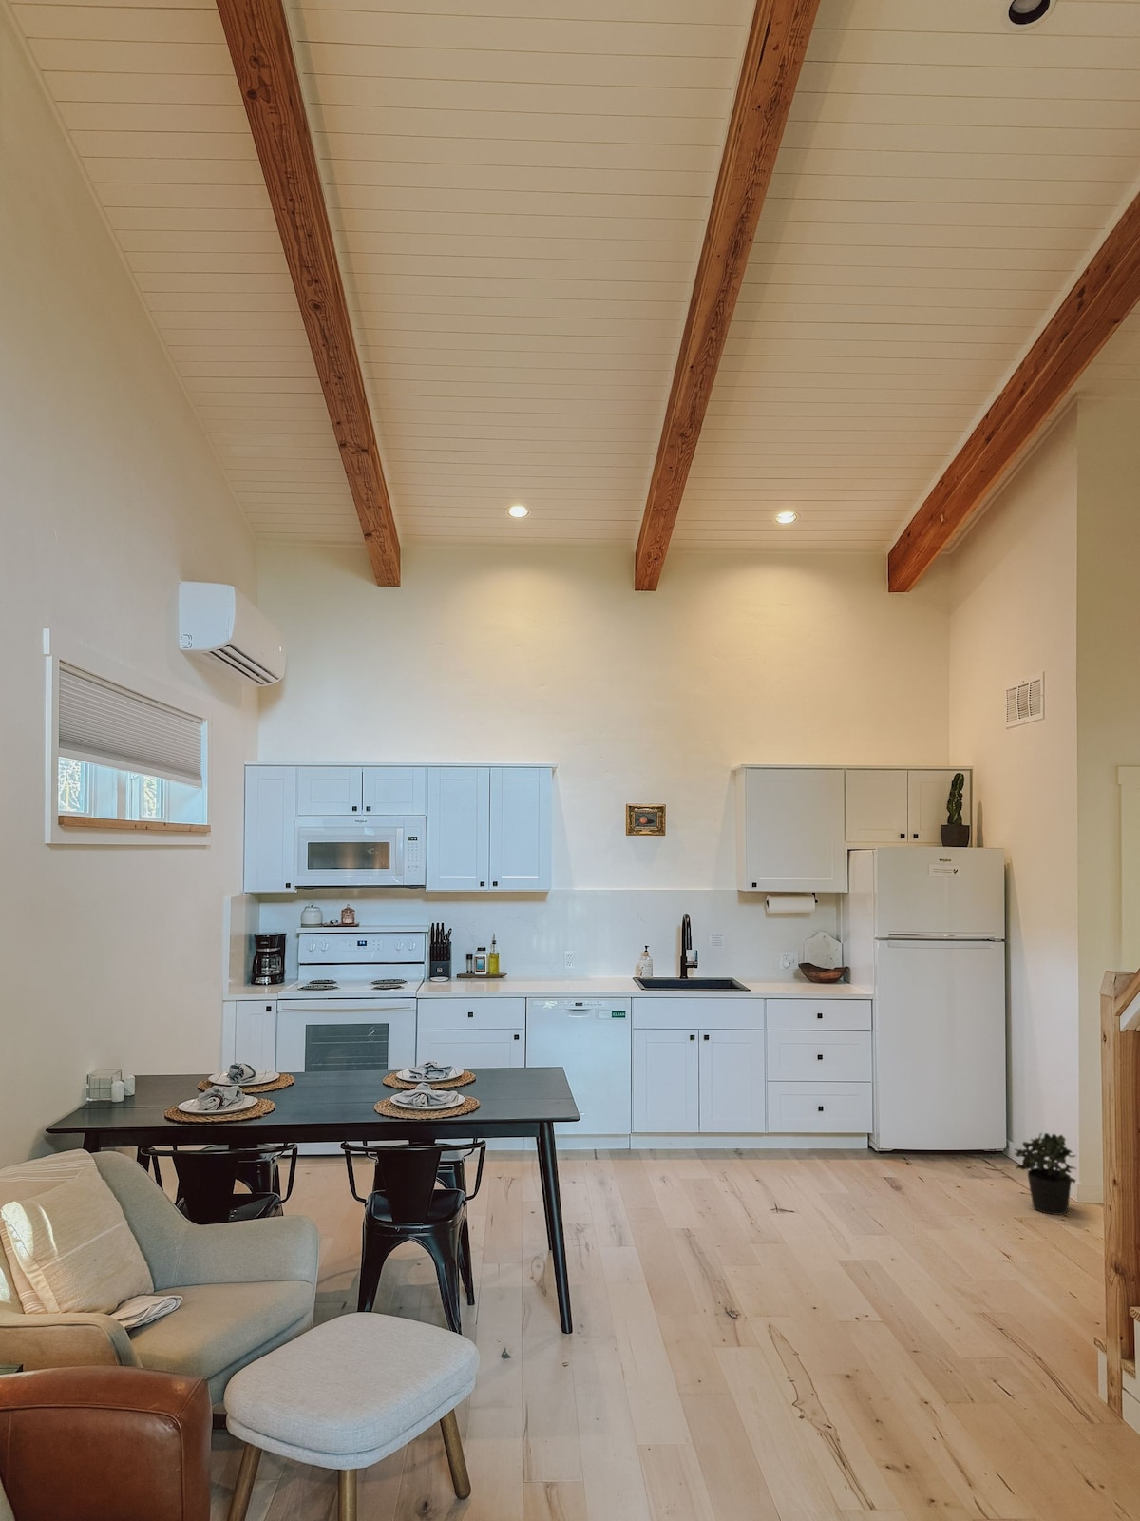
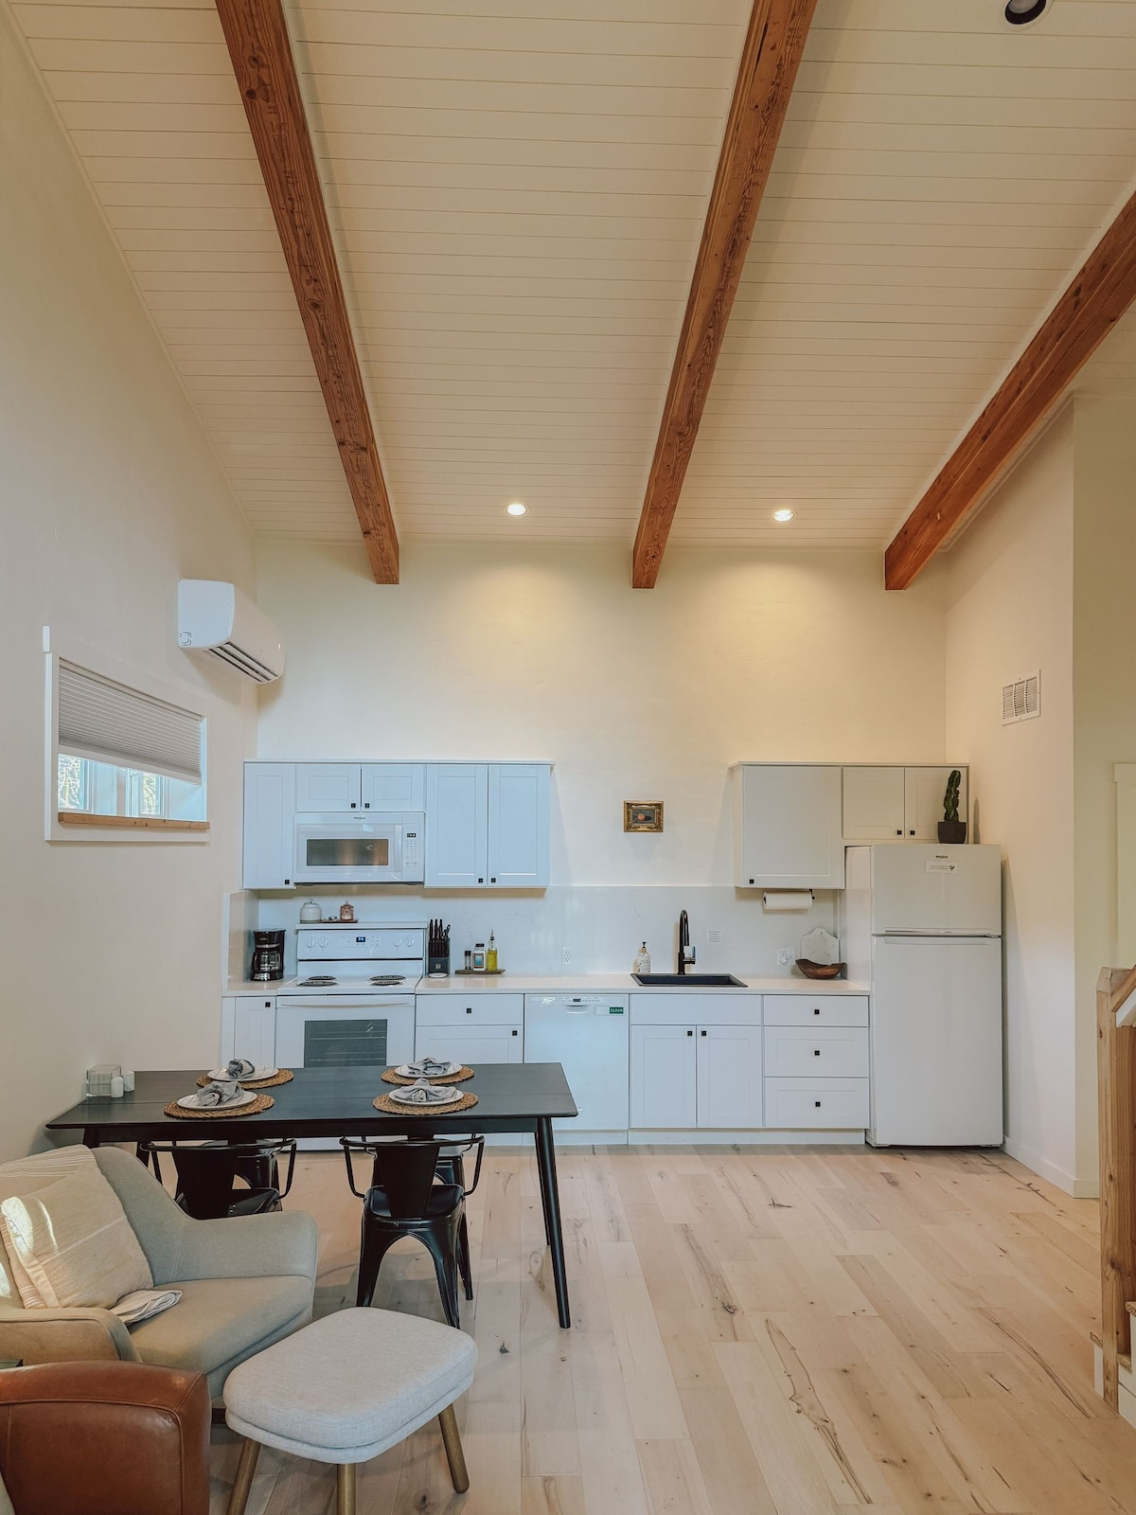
- potted plant (1050, 1170)
